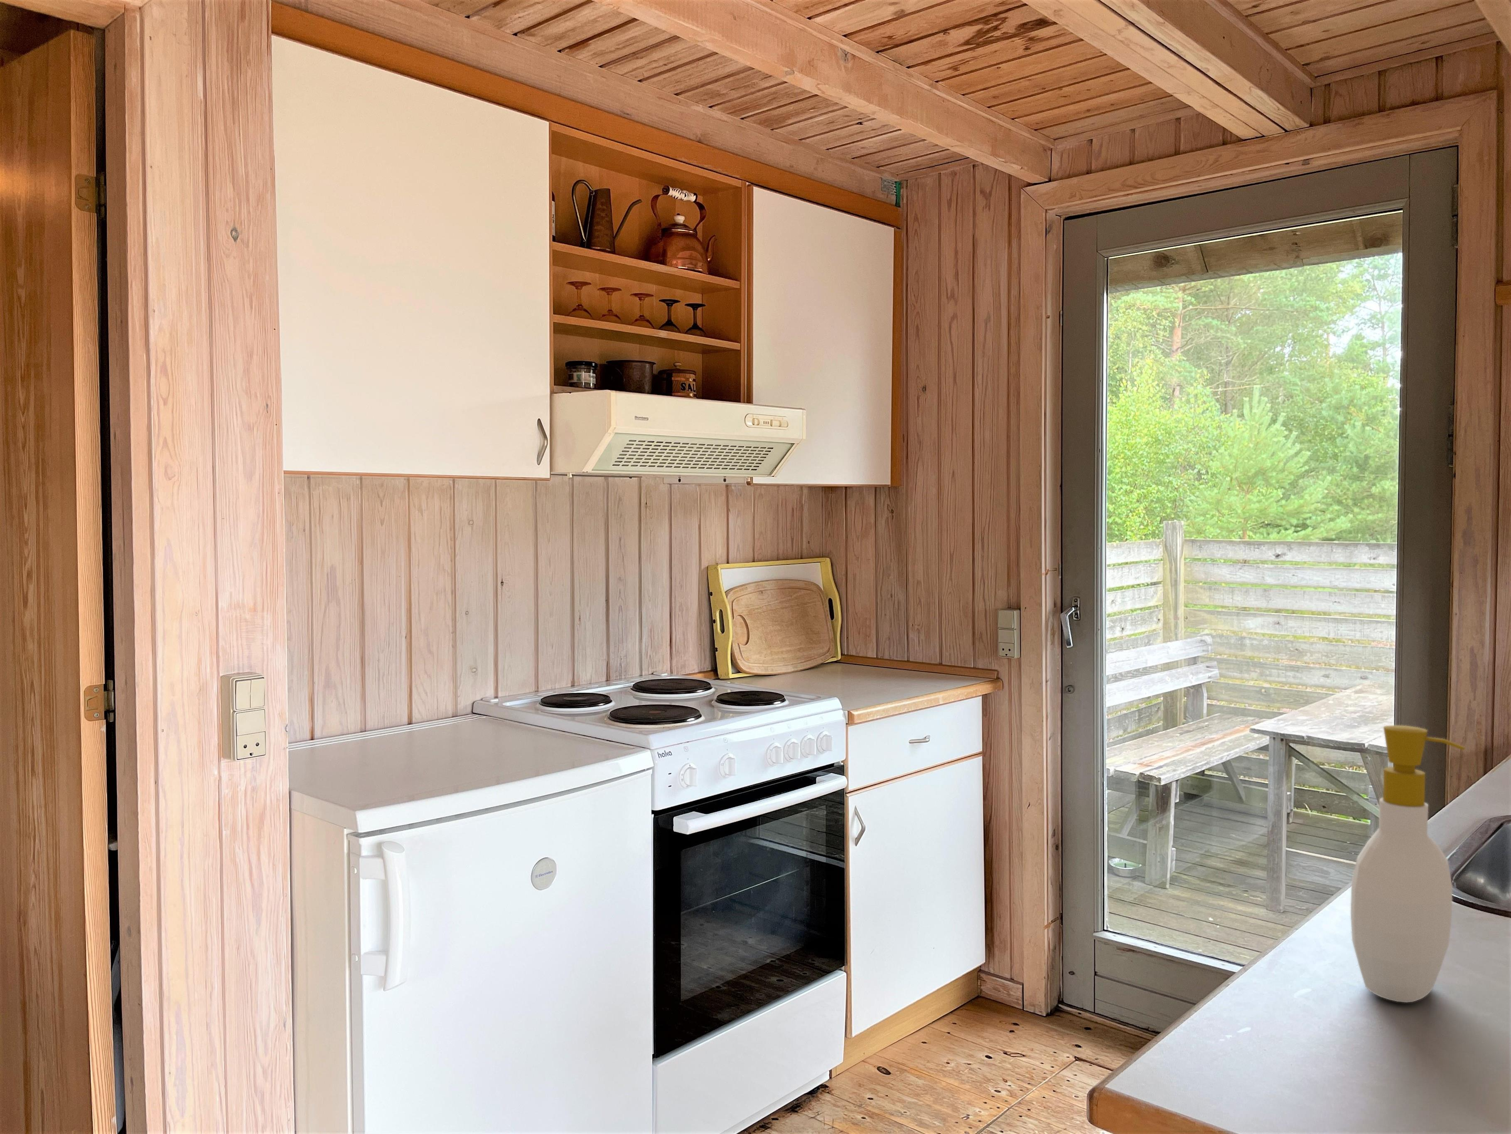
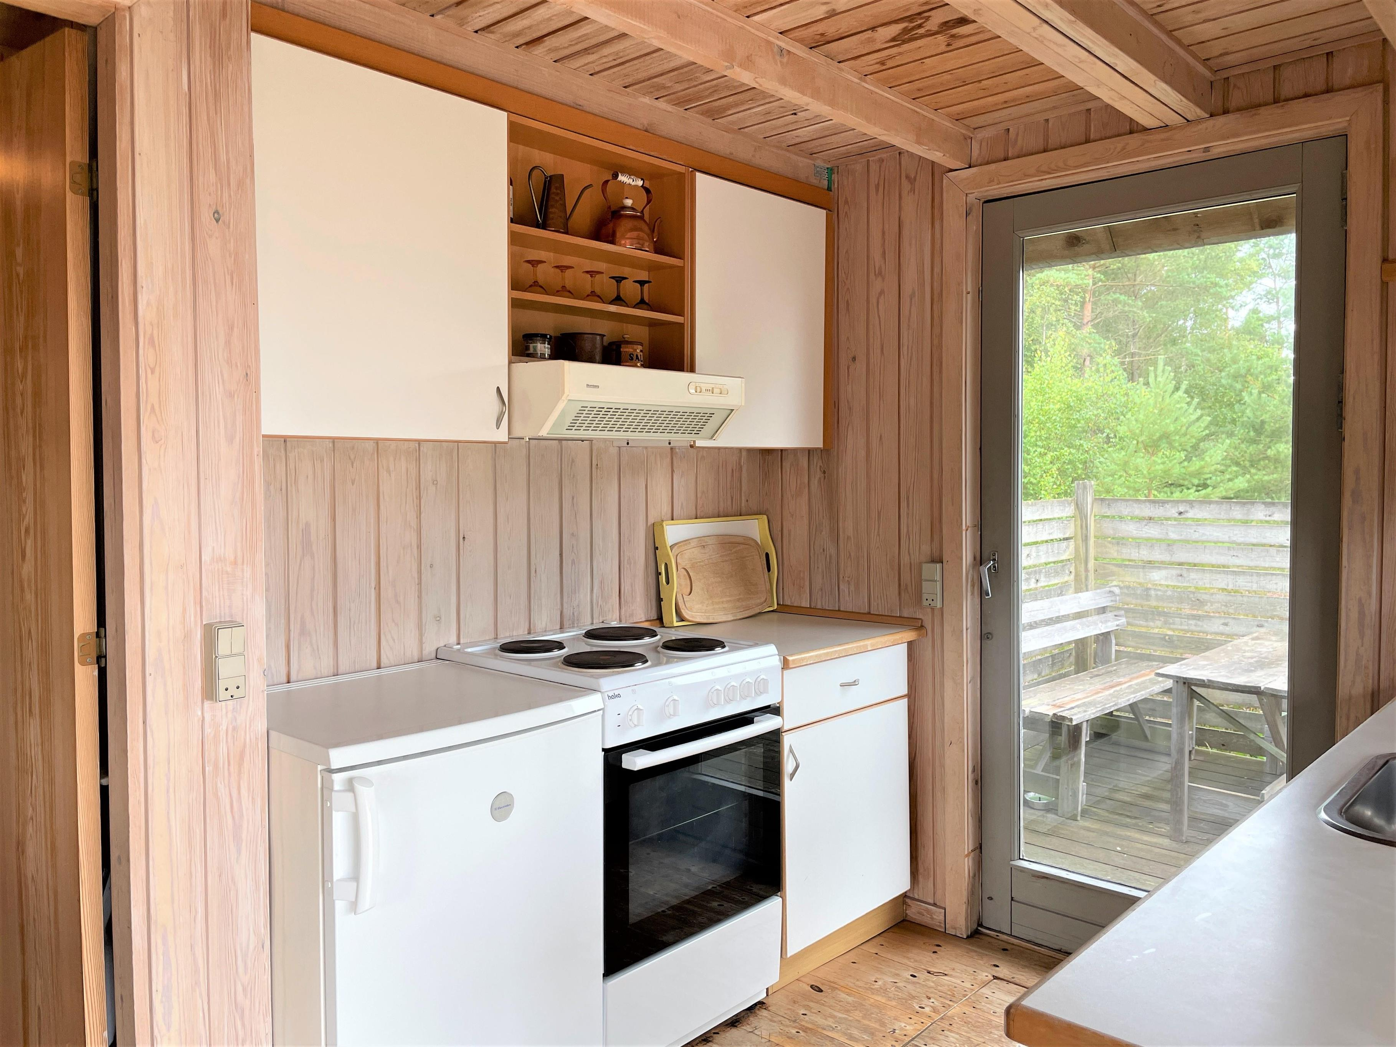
- soap bottle (1407, 859)
